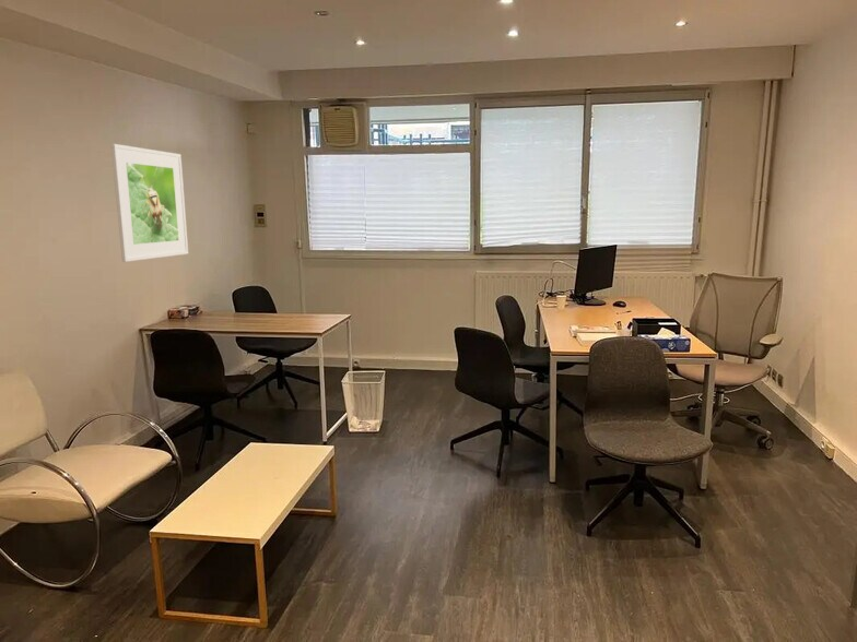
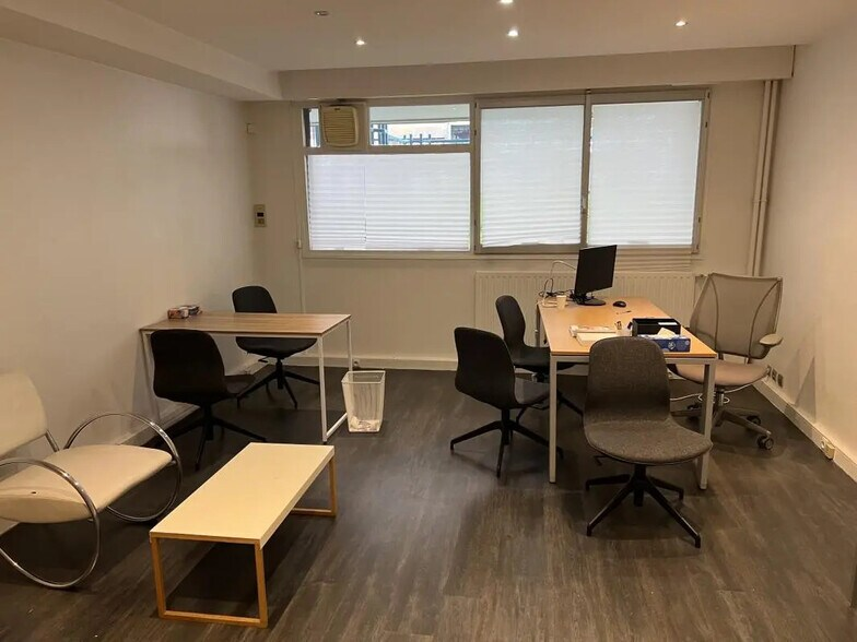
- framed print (153, 204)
